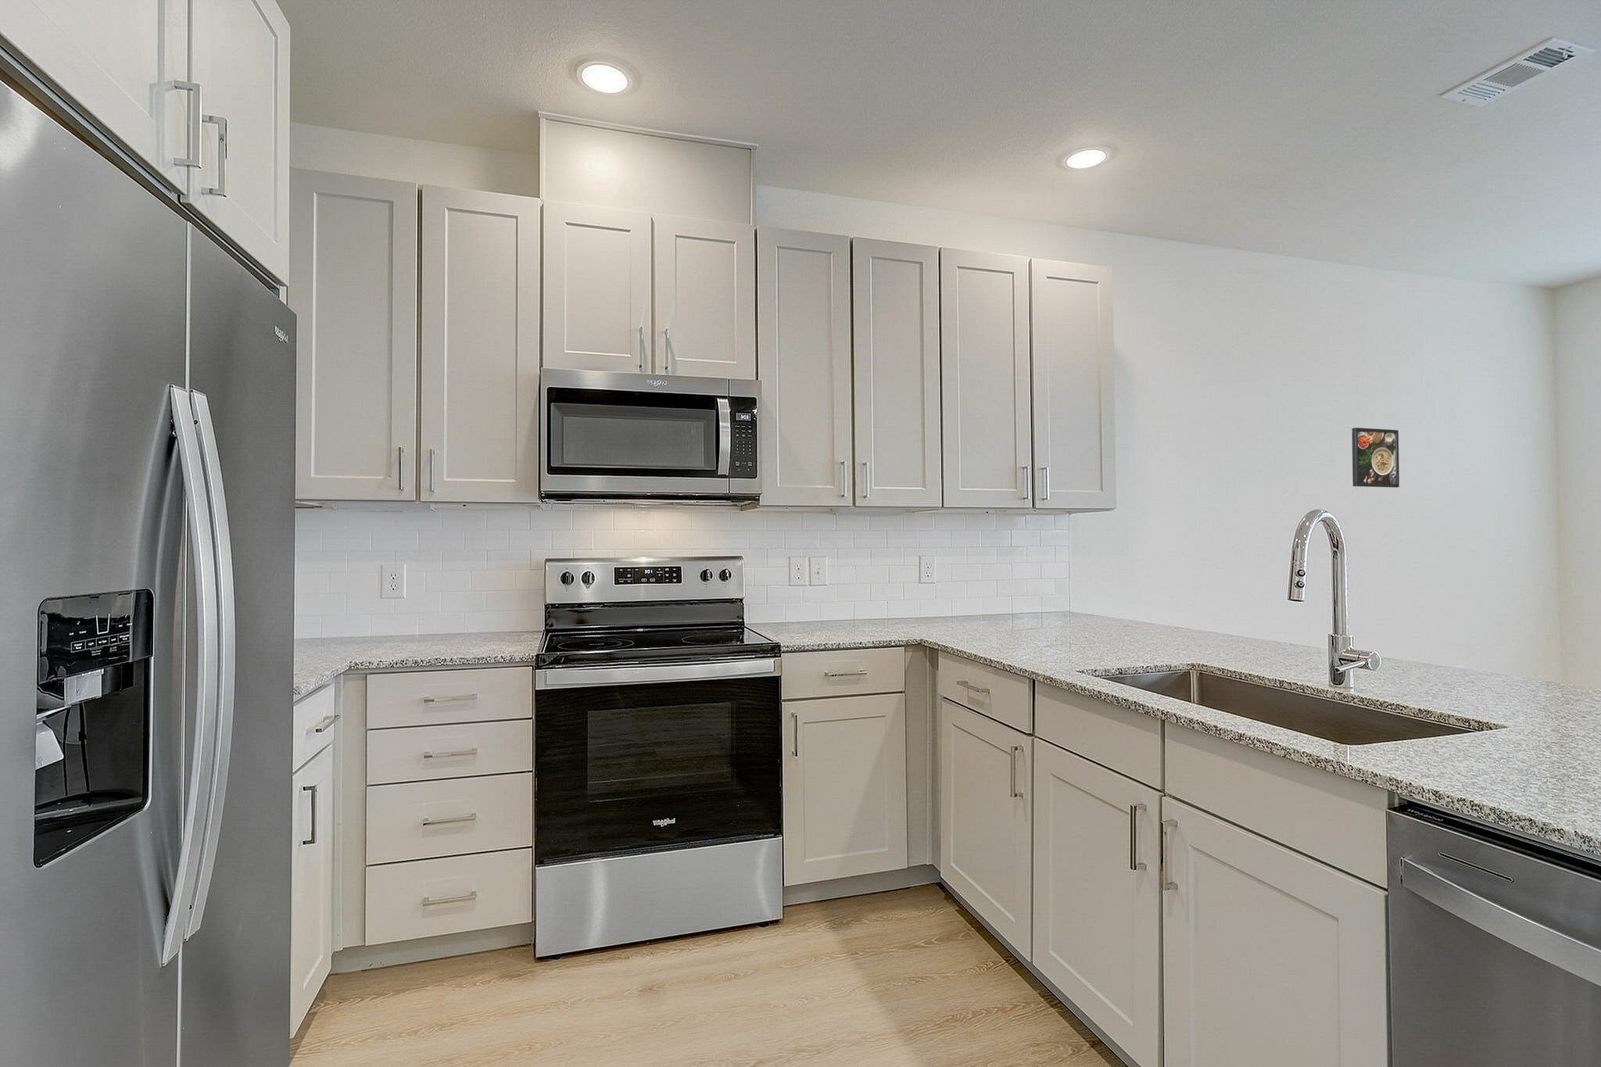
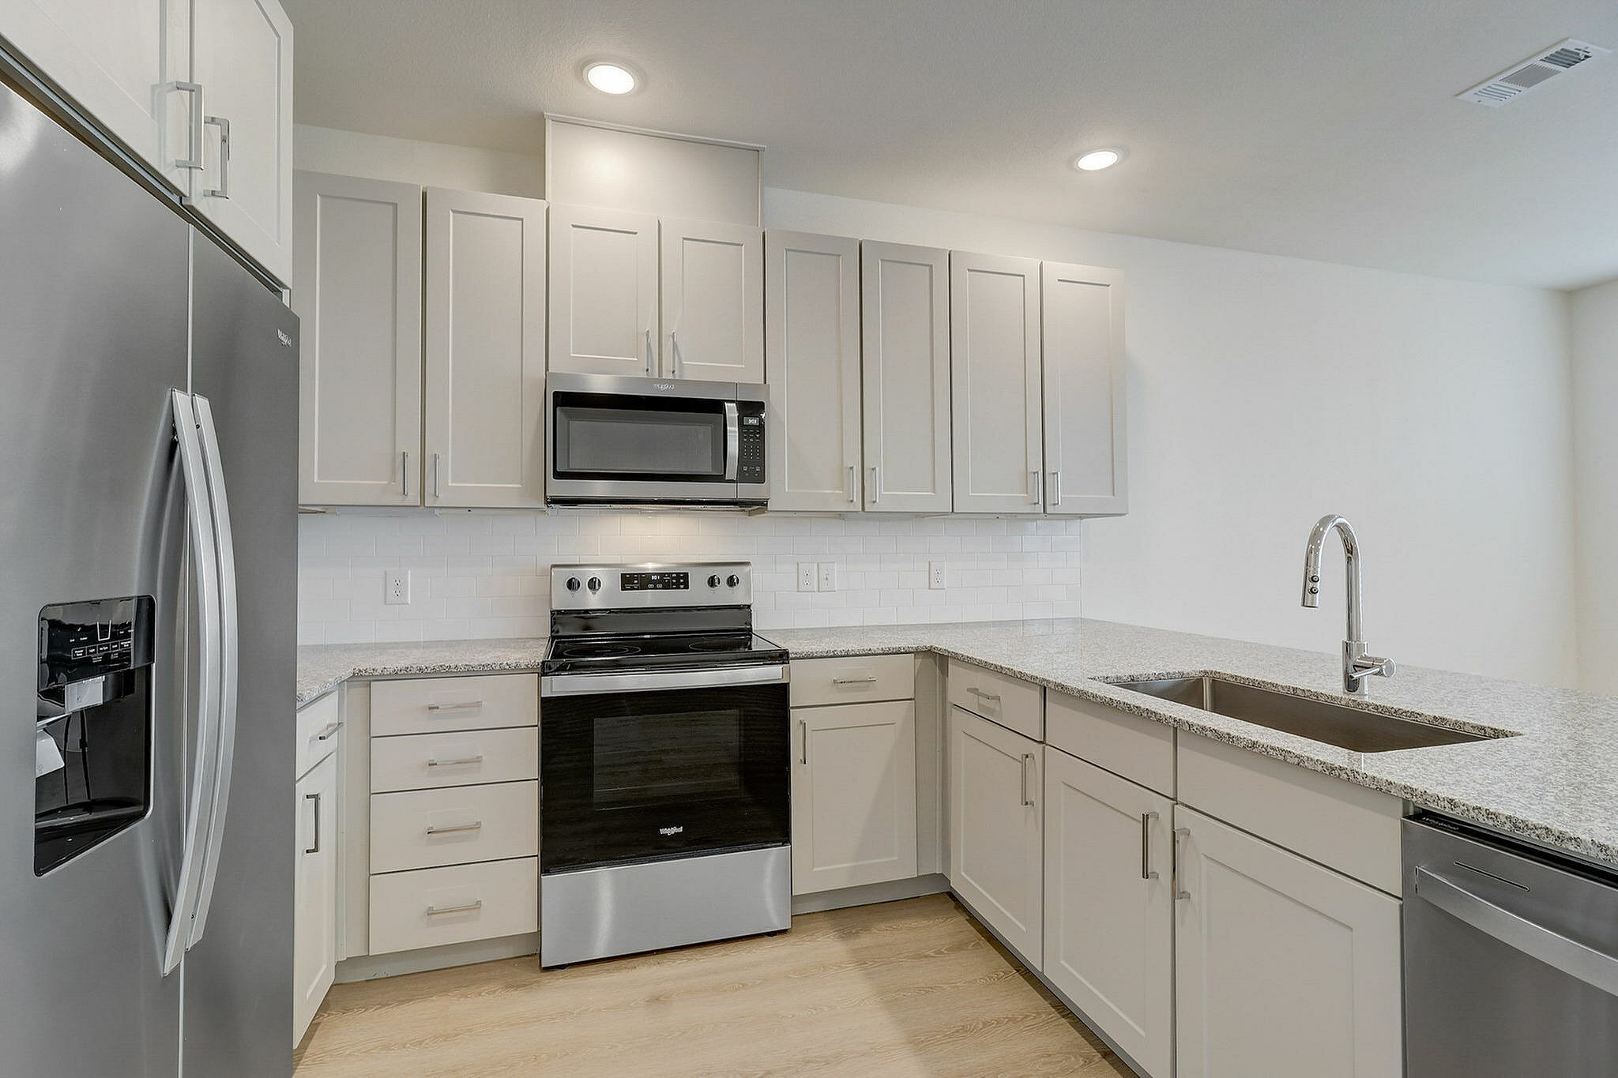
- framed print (1375, 457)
